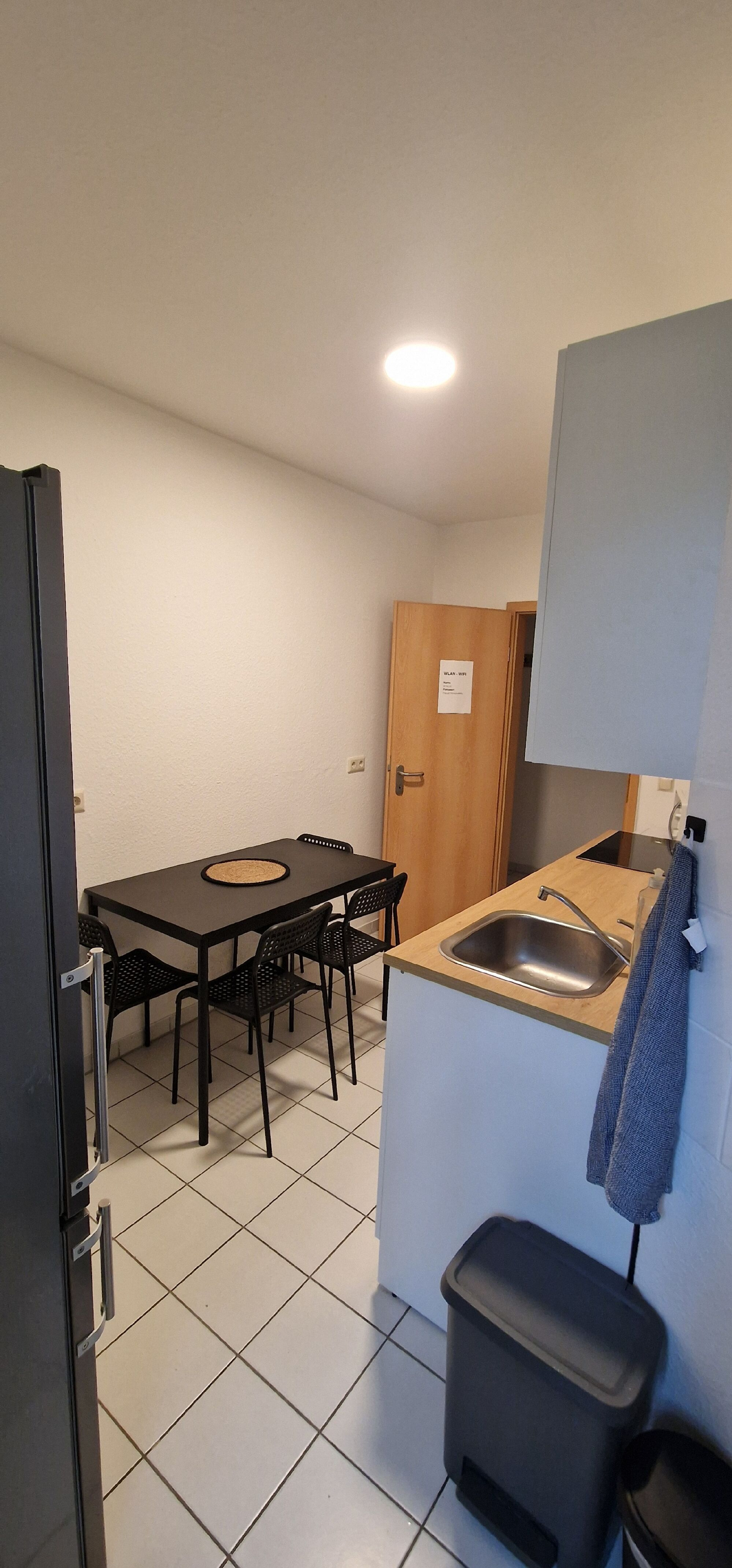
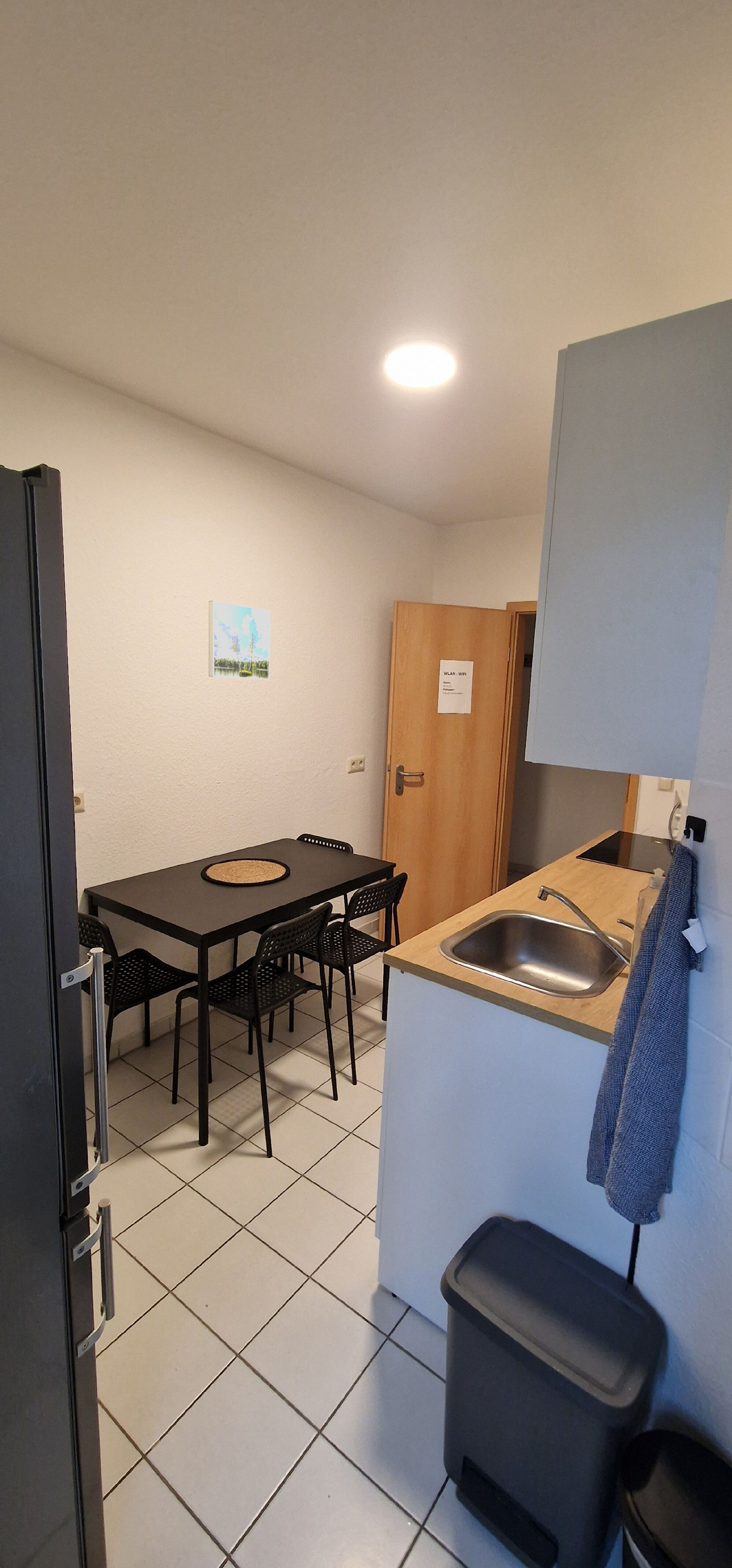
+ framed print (241, 642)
